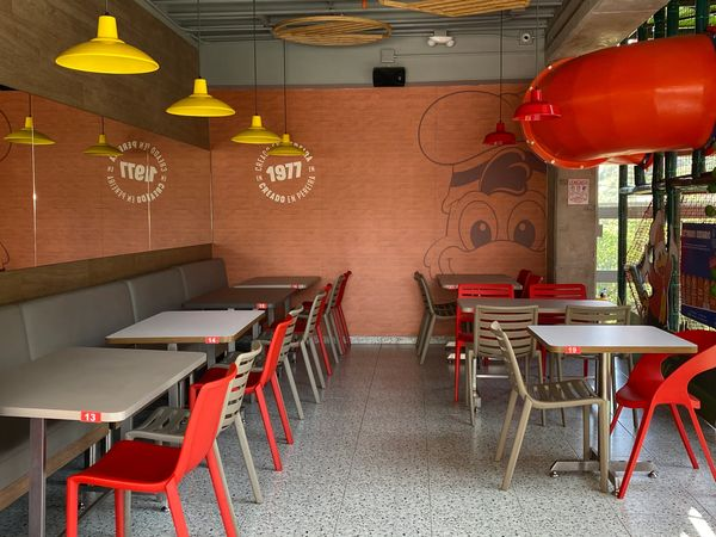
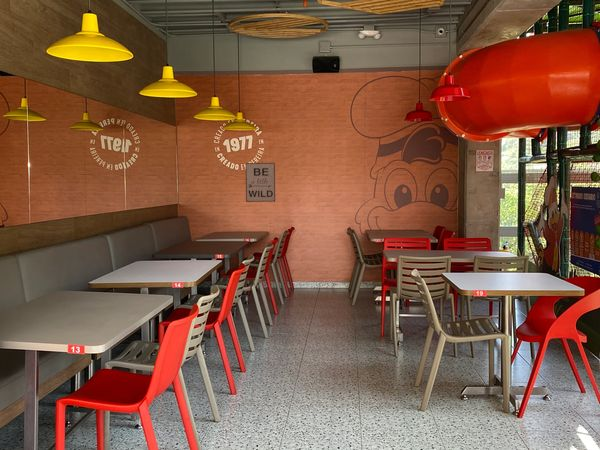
+ wall art (260, 182)
